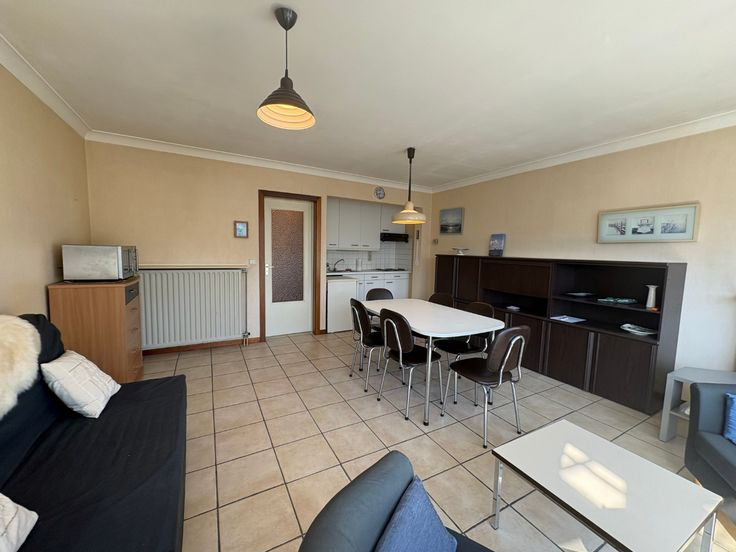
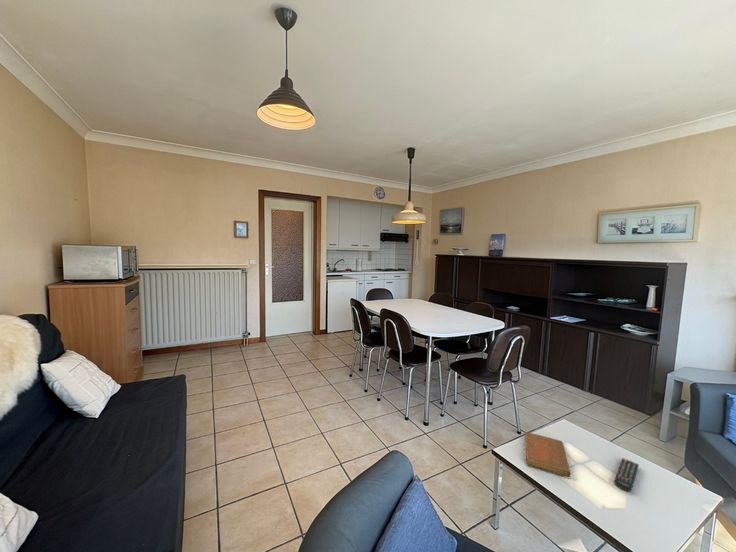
+ notebook (545, 452)
+ remote control (626, 474)
